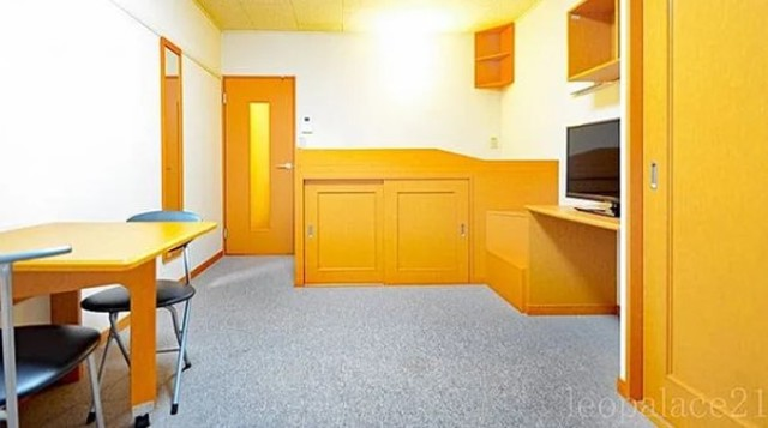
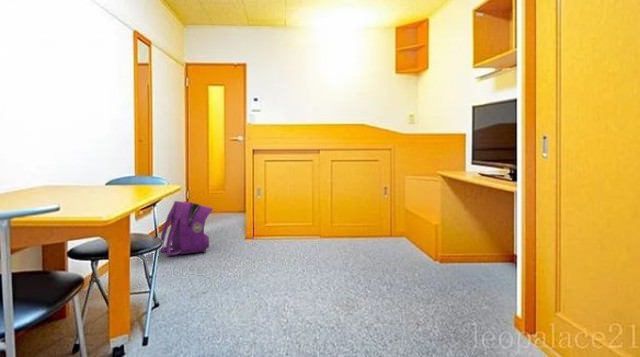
+ backpack (187, 226)
